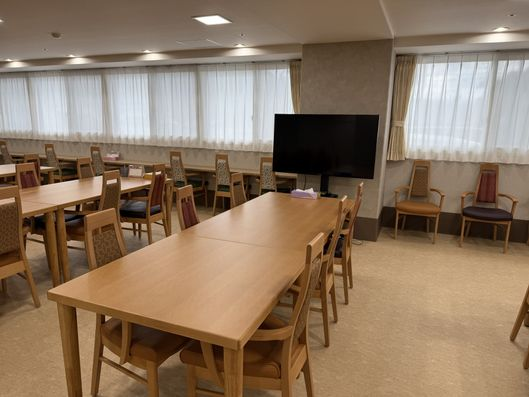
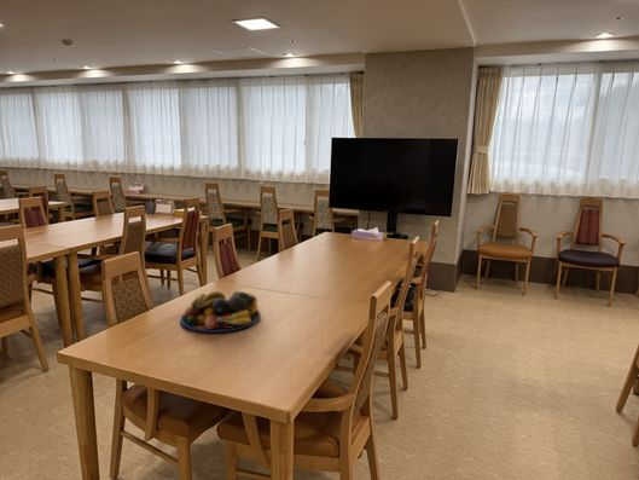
+ fruit bowl (220, 303)
